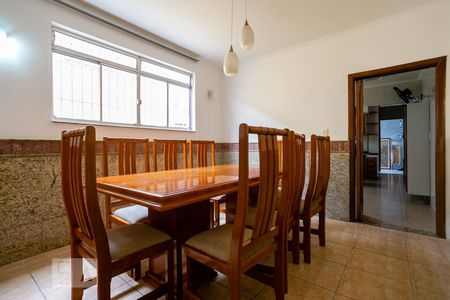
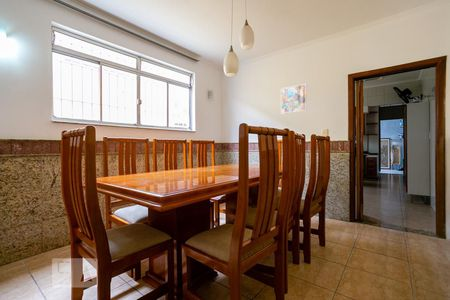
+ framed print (293, 99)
